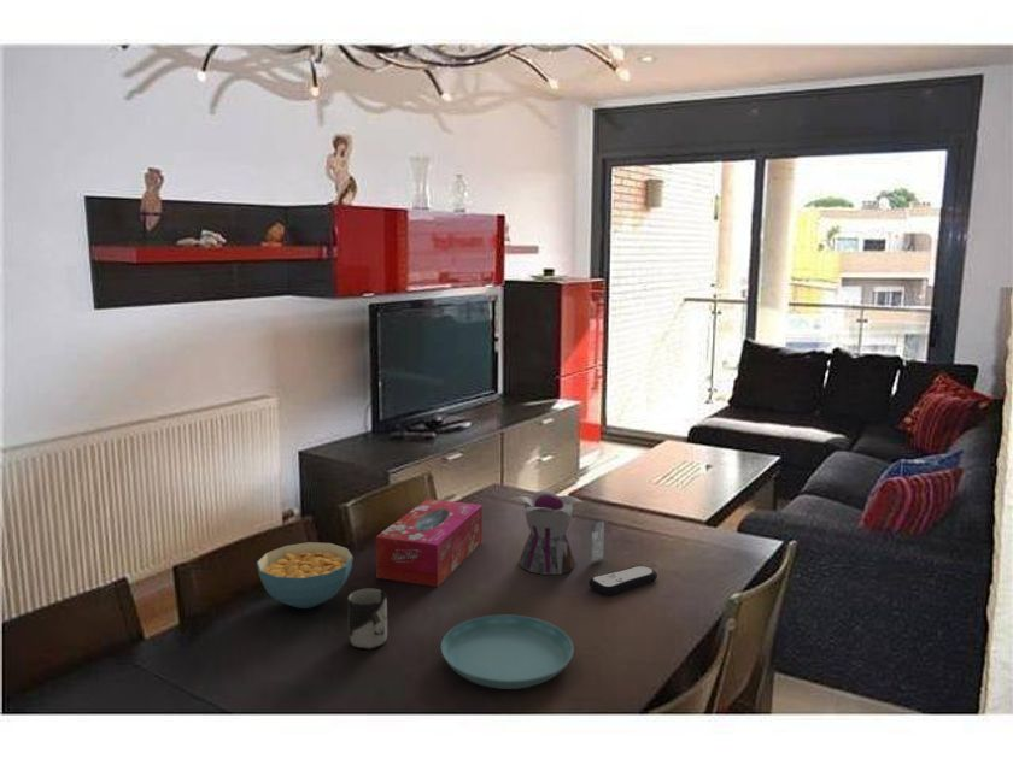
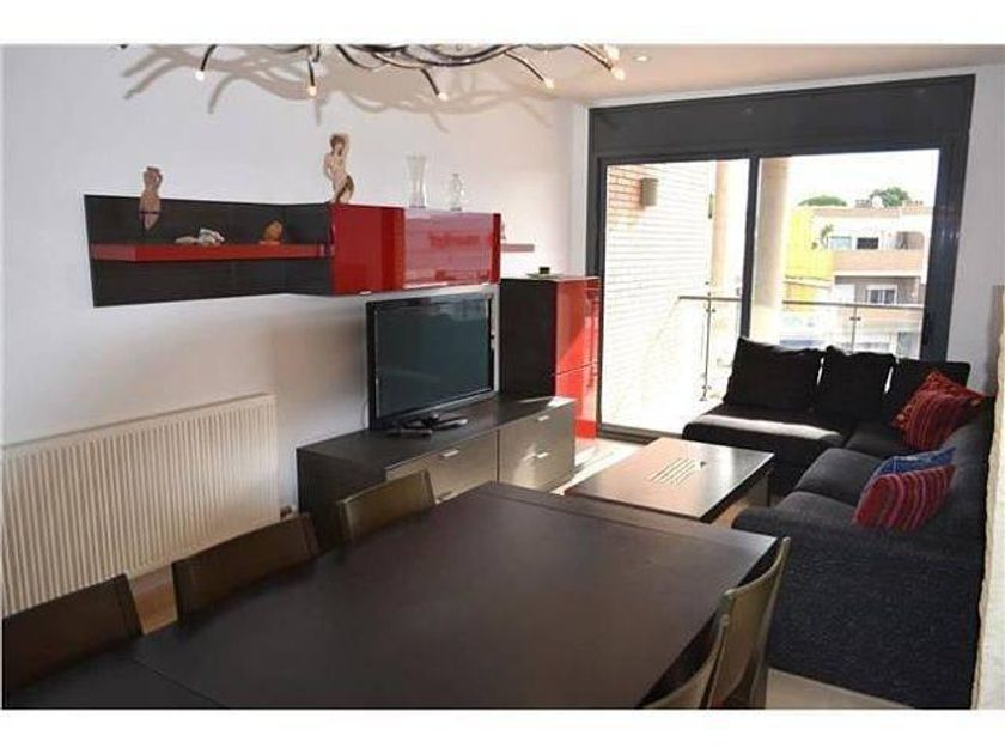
- tissue box (432, 539)
- remote control (623, 578)
- saucer (506, 652)
- cup (370, 620)
- teapot (556, 528)
- cereal bowl (305, 581)
